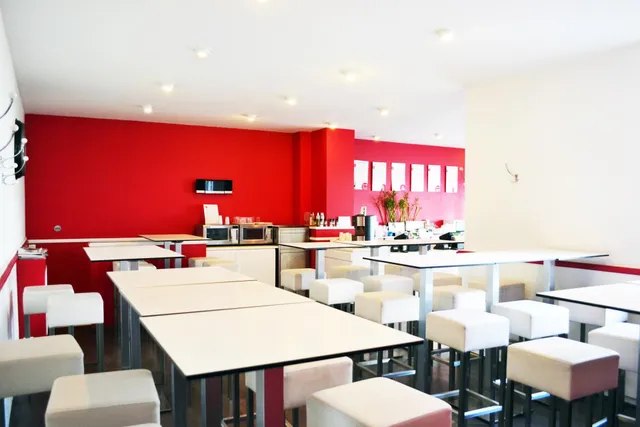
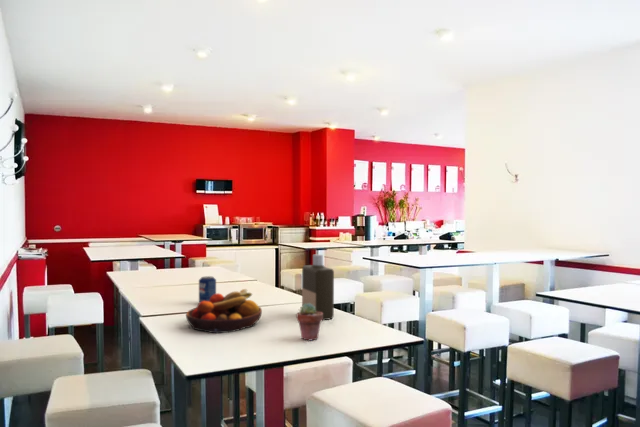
+ beverage can (207, 290)
+ fruit bowl (224, 307)
+ bottle (317, 285)
+ potted succulent (309, 320)
